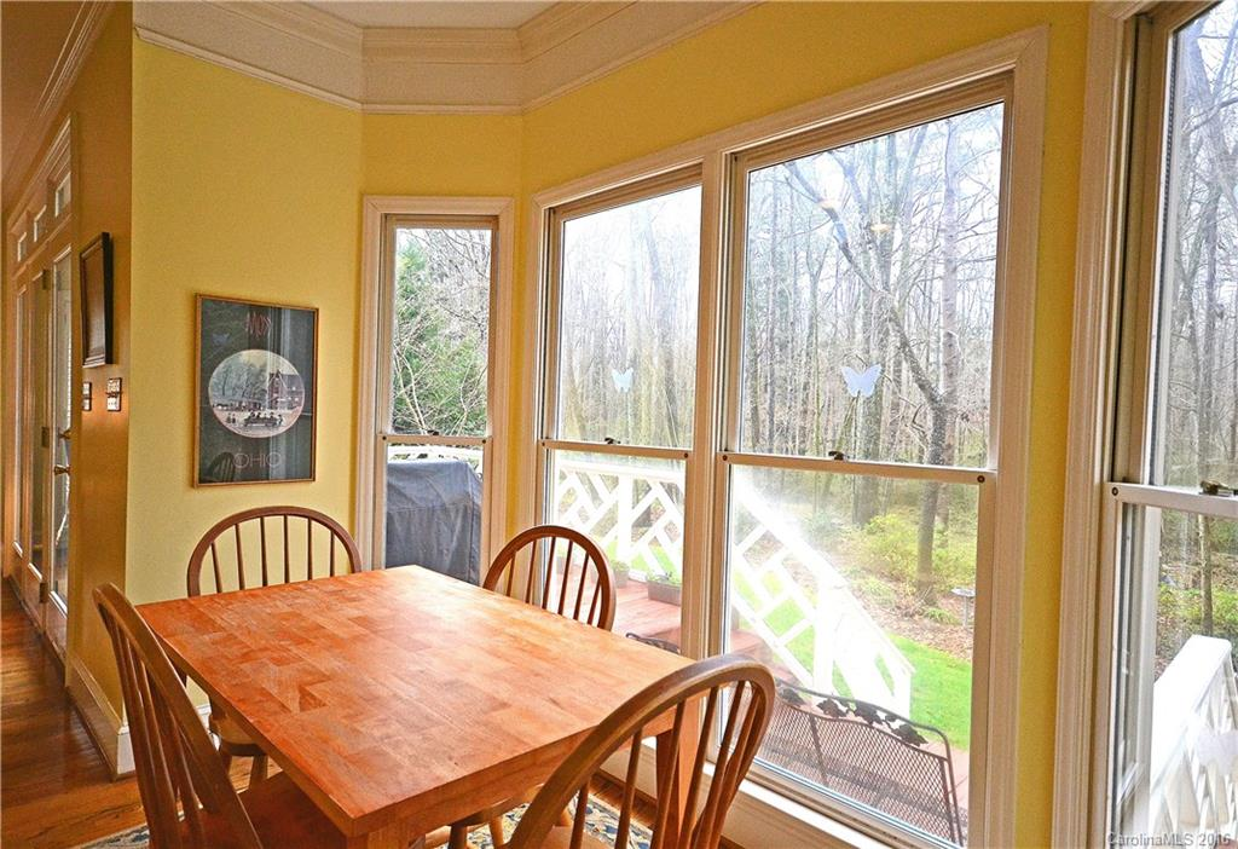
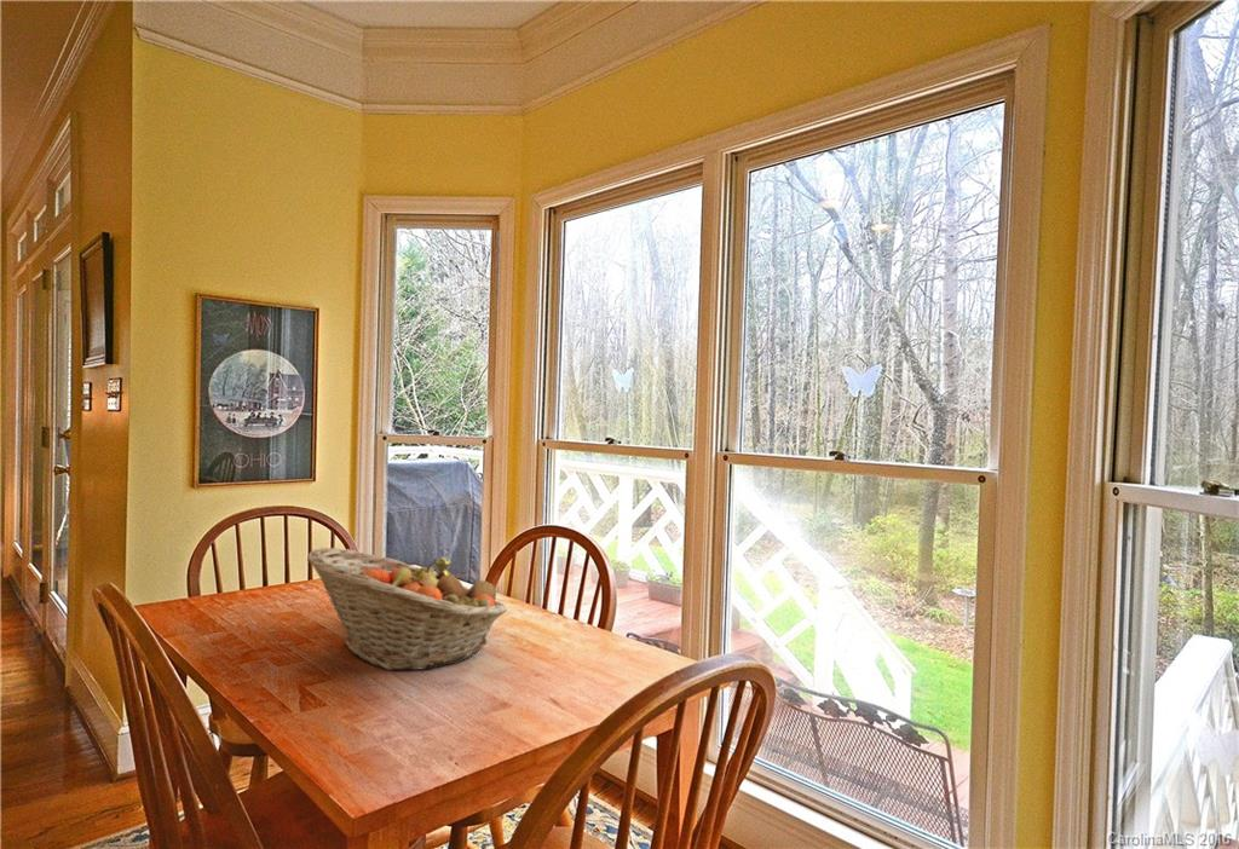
+ fruit basket (407, 597)
+ salt shaker (444, 572)
